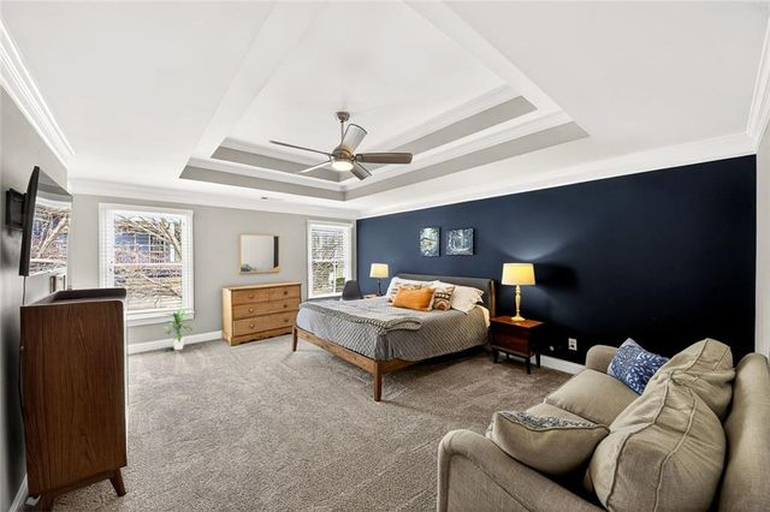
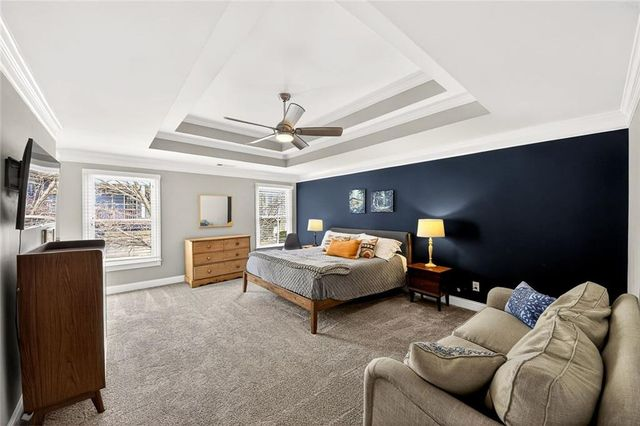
- indoor plant (177, 328)
